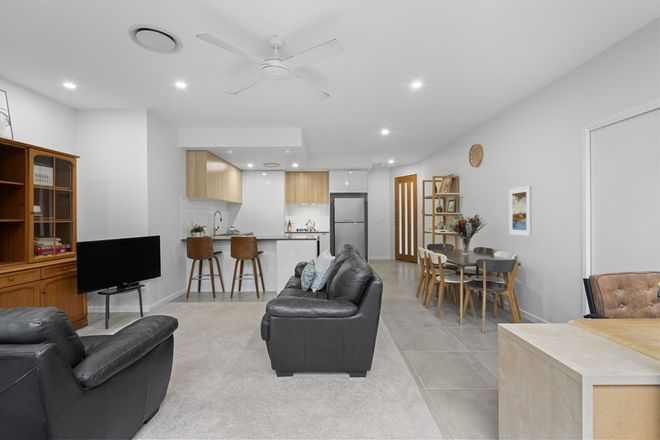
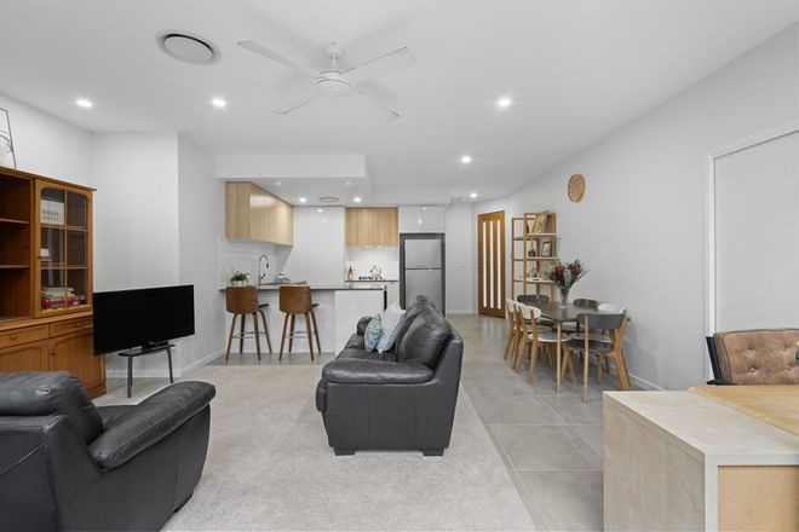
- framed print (519, 211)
